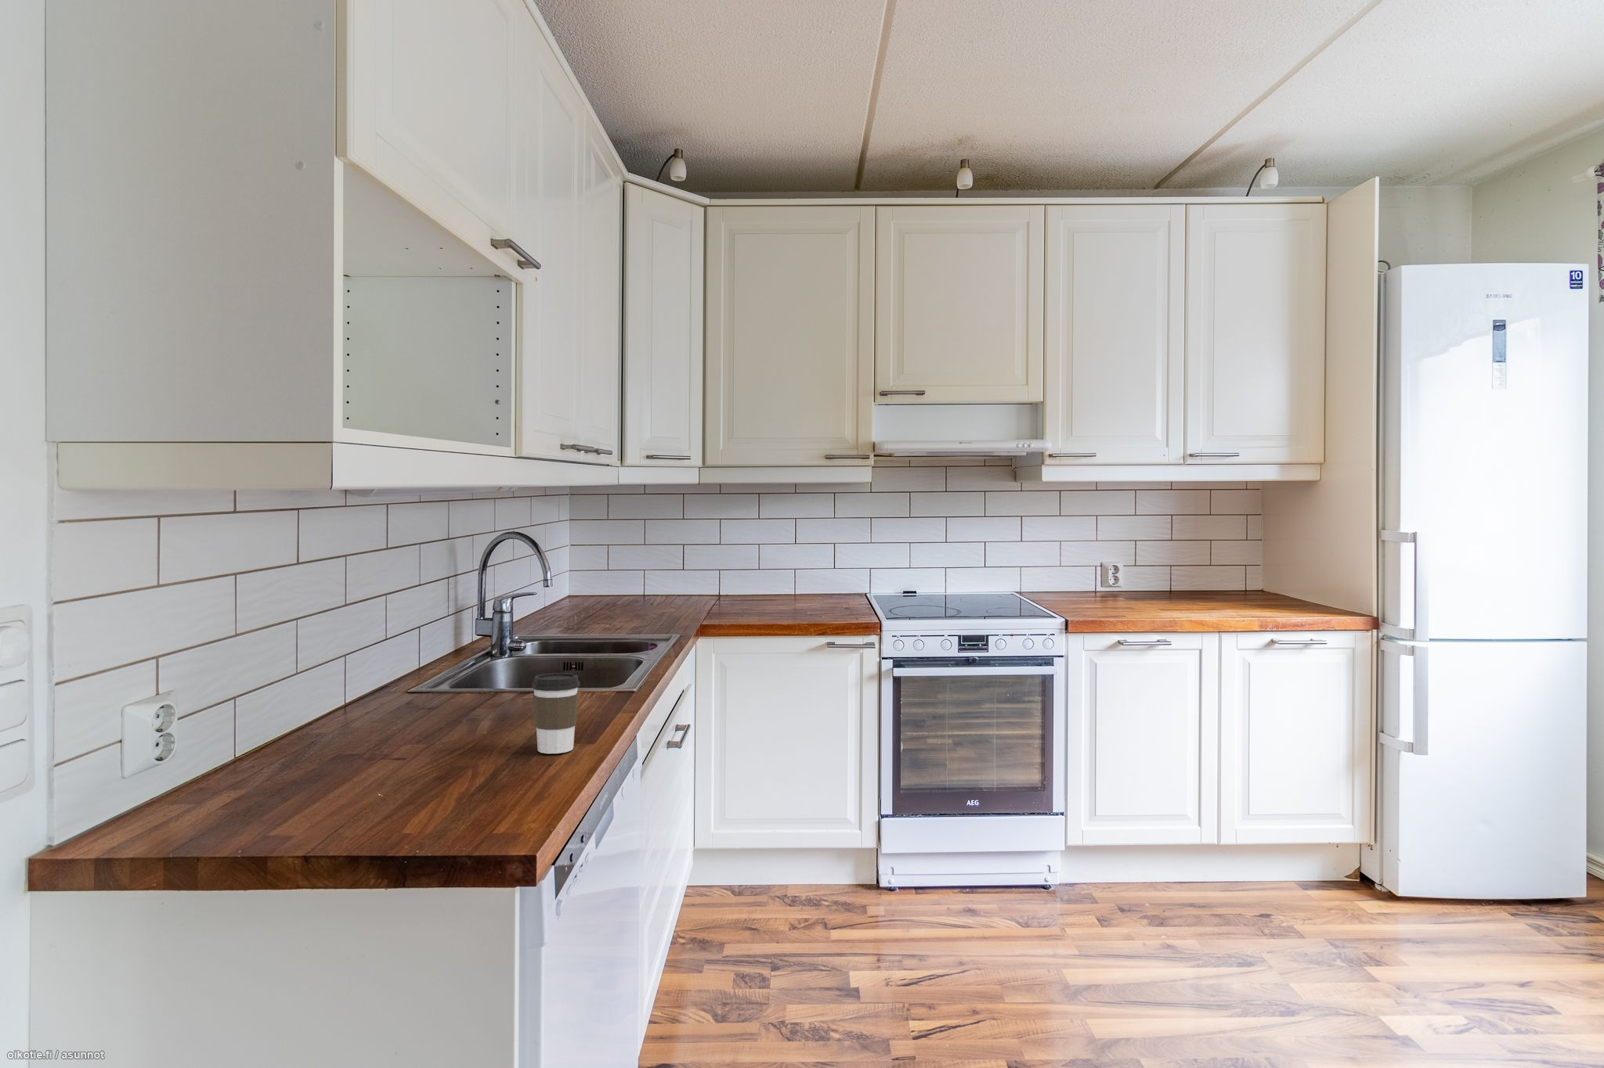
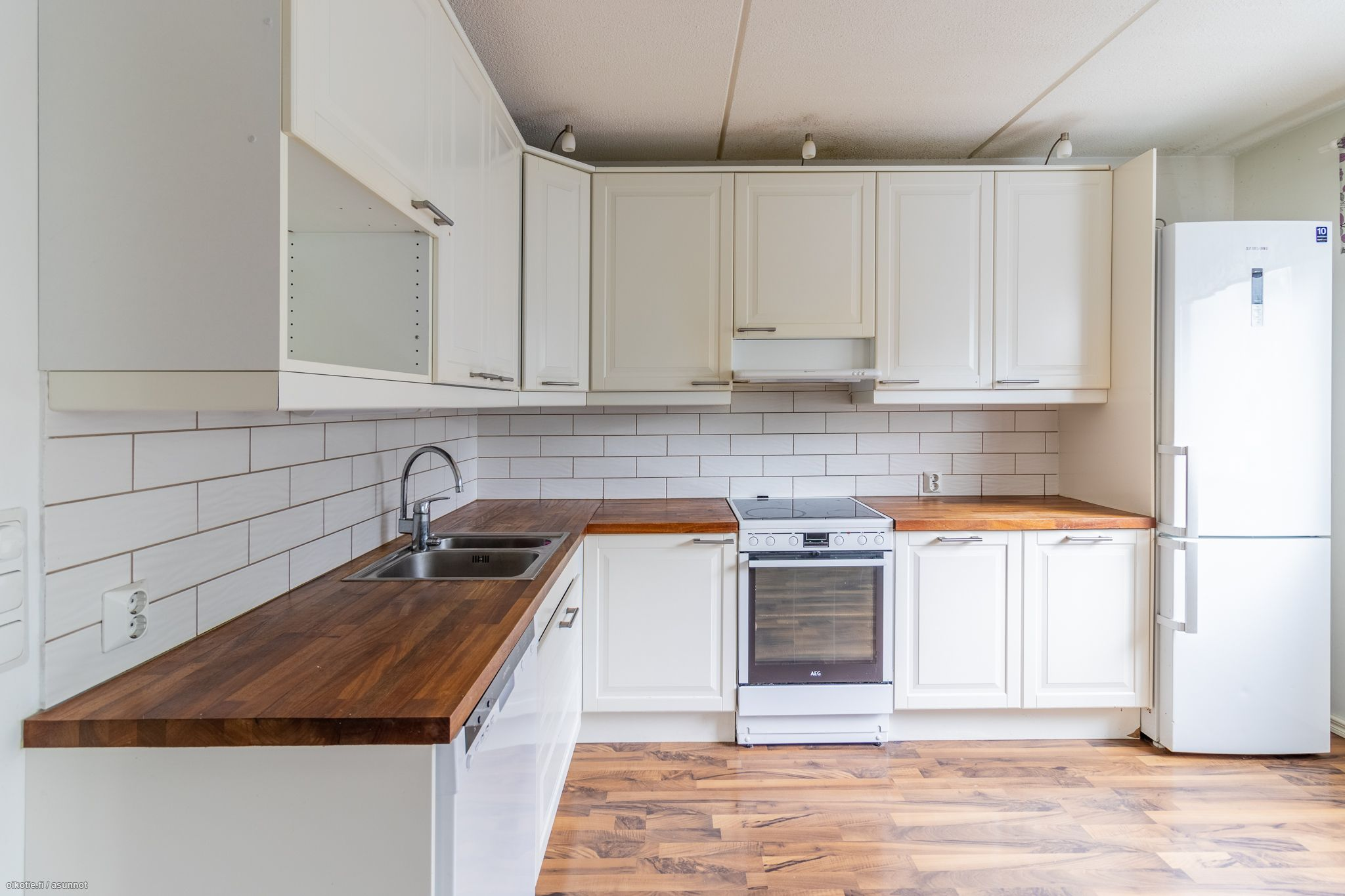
- coffee cup (556, 713)
